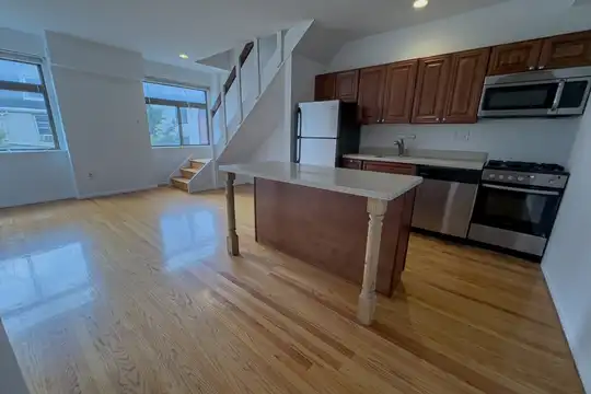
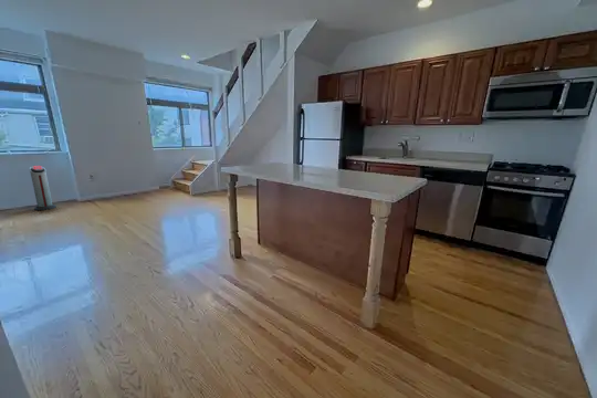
+ air purifier (41, 187)
